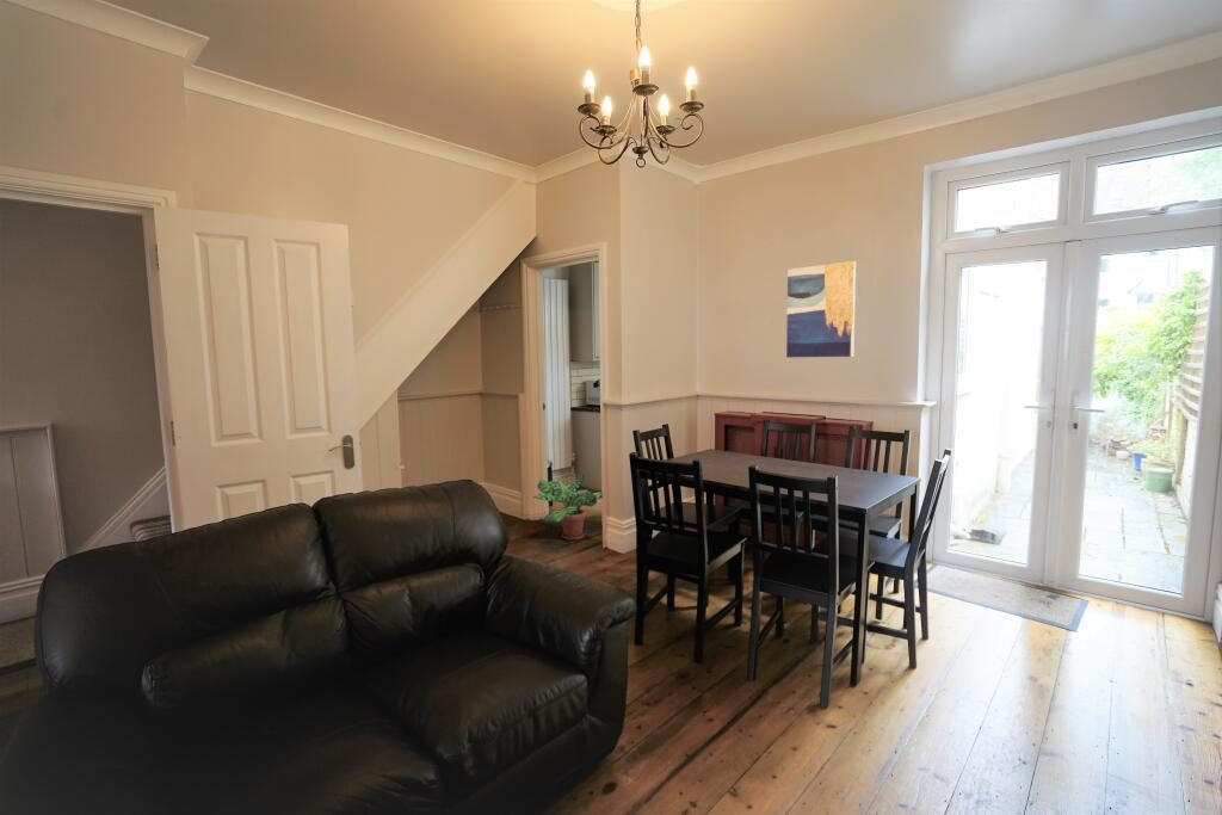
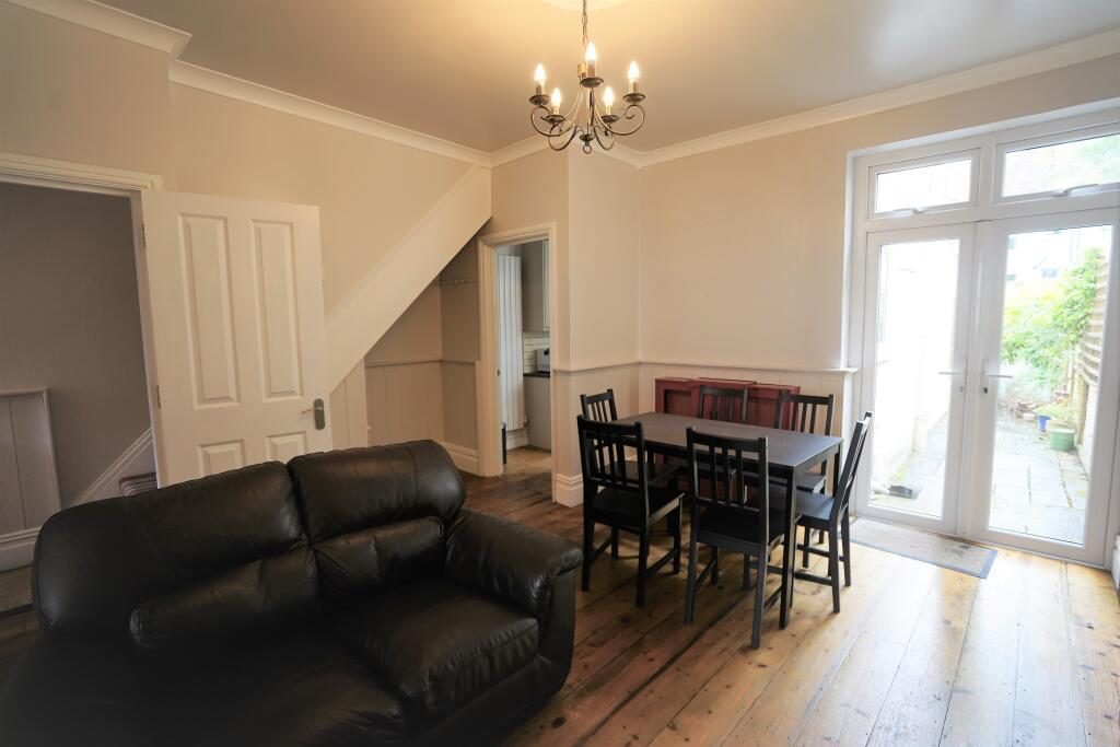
- wall art (819, 311)
- potted plant (567, 504)
